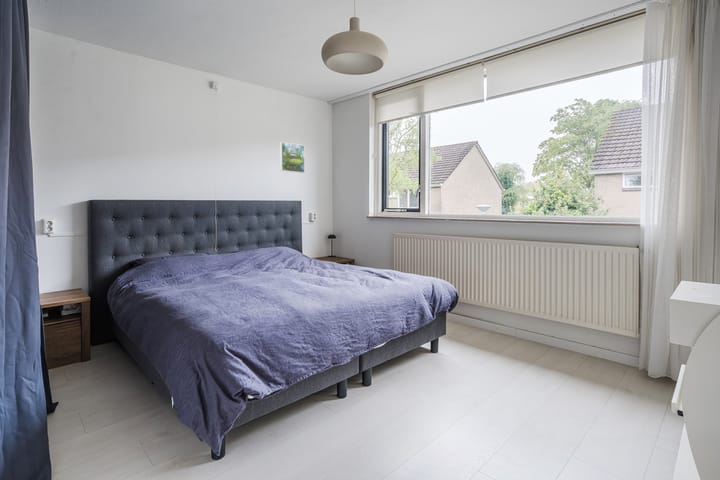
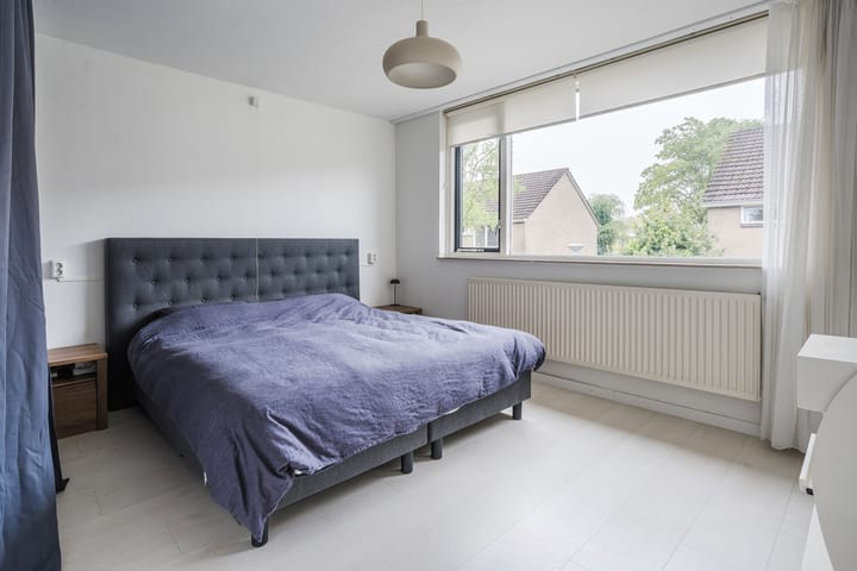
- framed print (292, 157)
